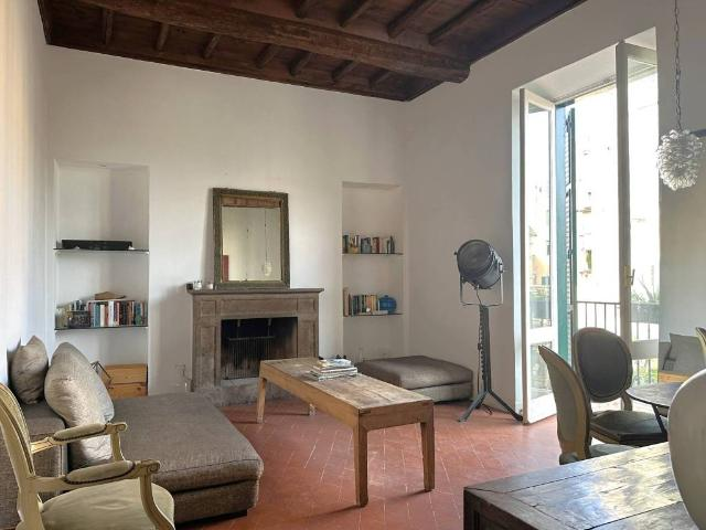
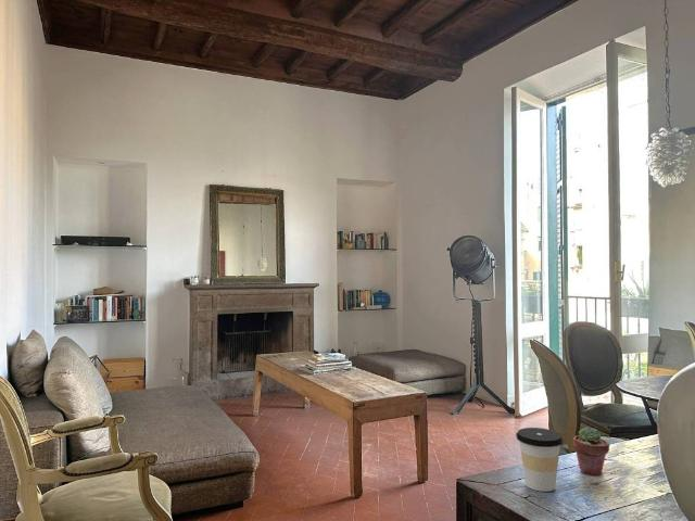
+ coffee cup (540, 459)
+ potted succulent (591, 448)
